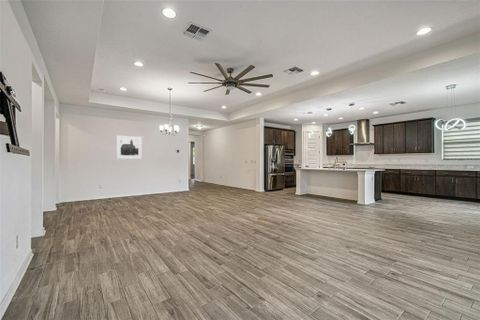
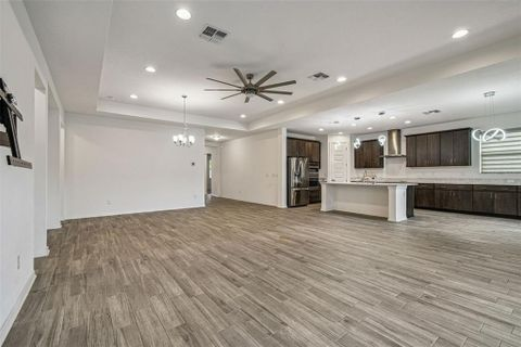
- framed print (129, 147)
